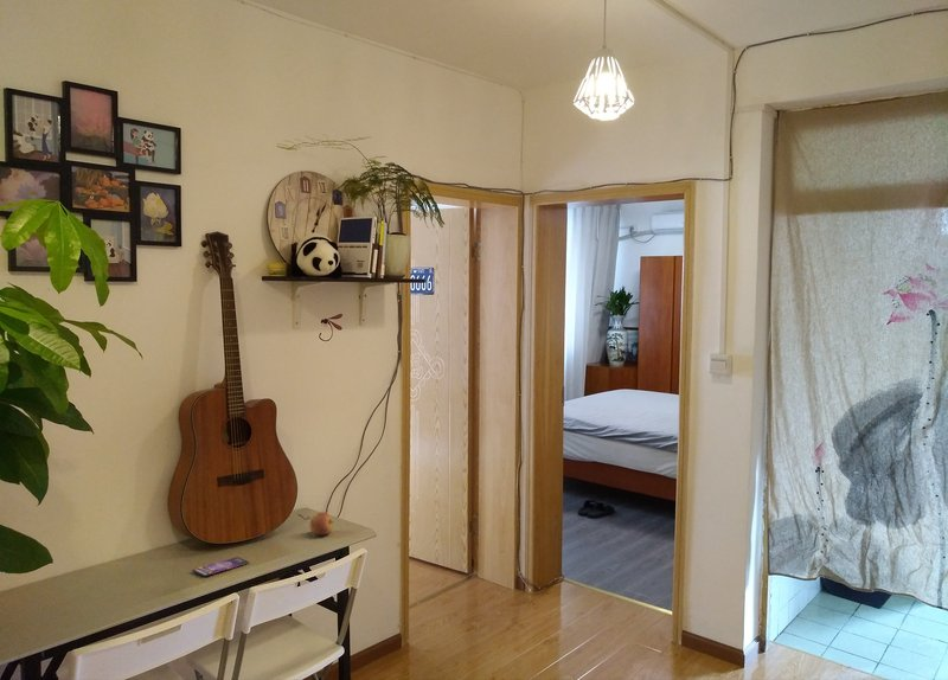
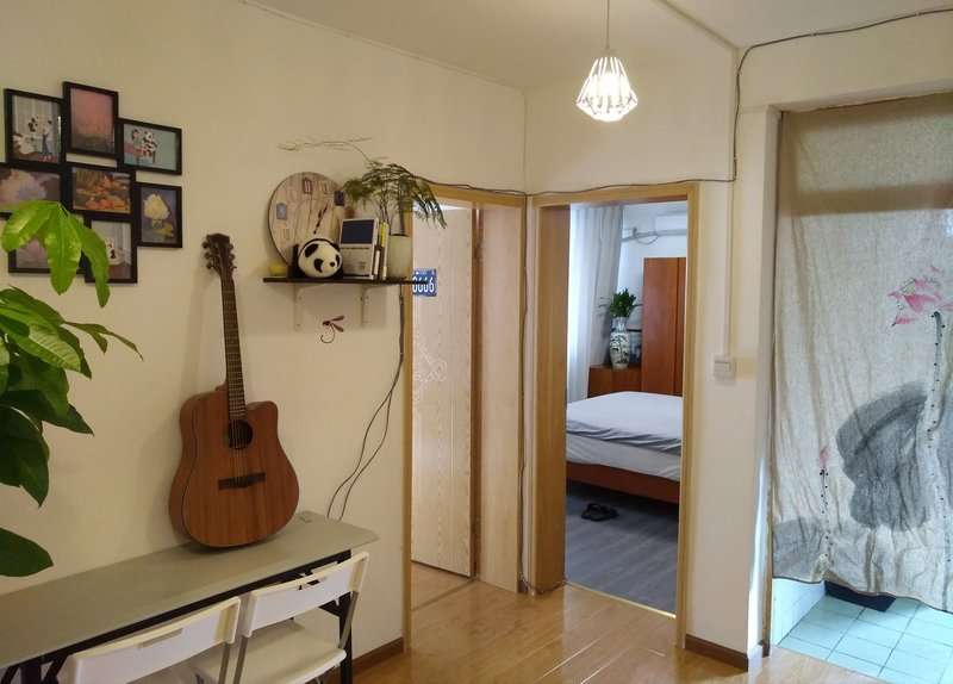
- apple (322, 524)
- smartphone (220, 566)
